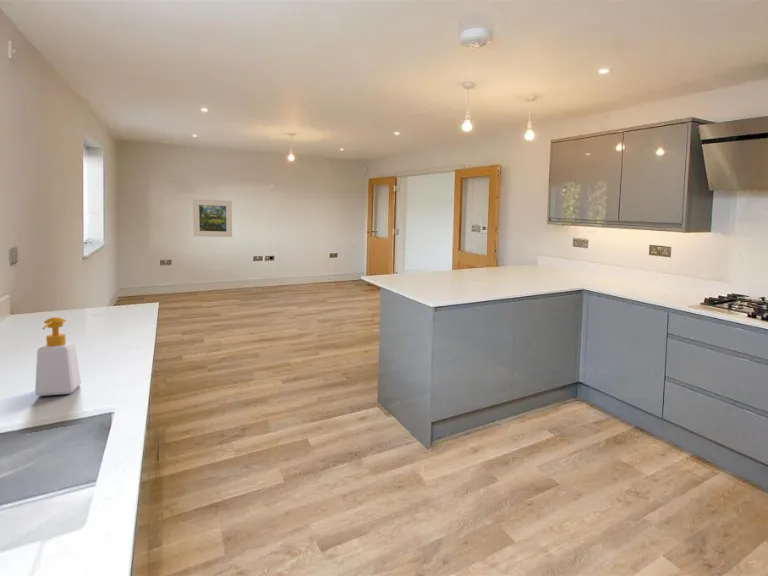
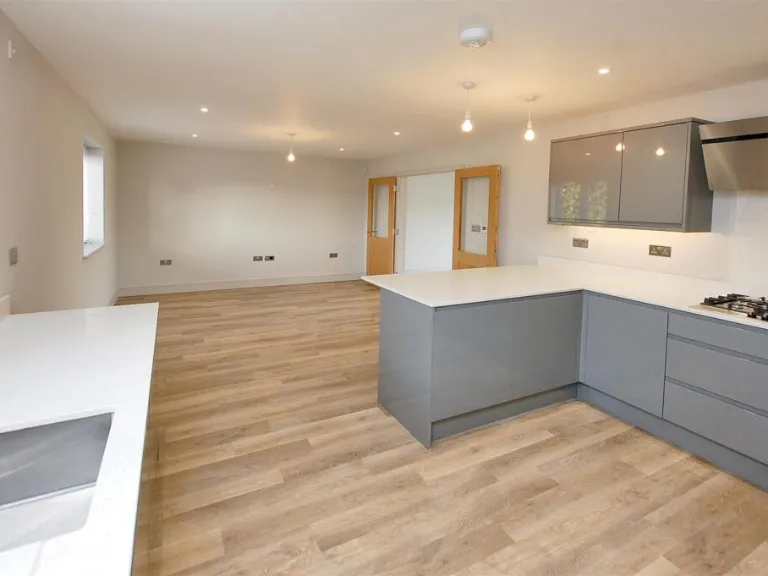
- soap bottle (54, 356)
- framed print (212, 218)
